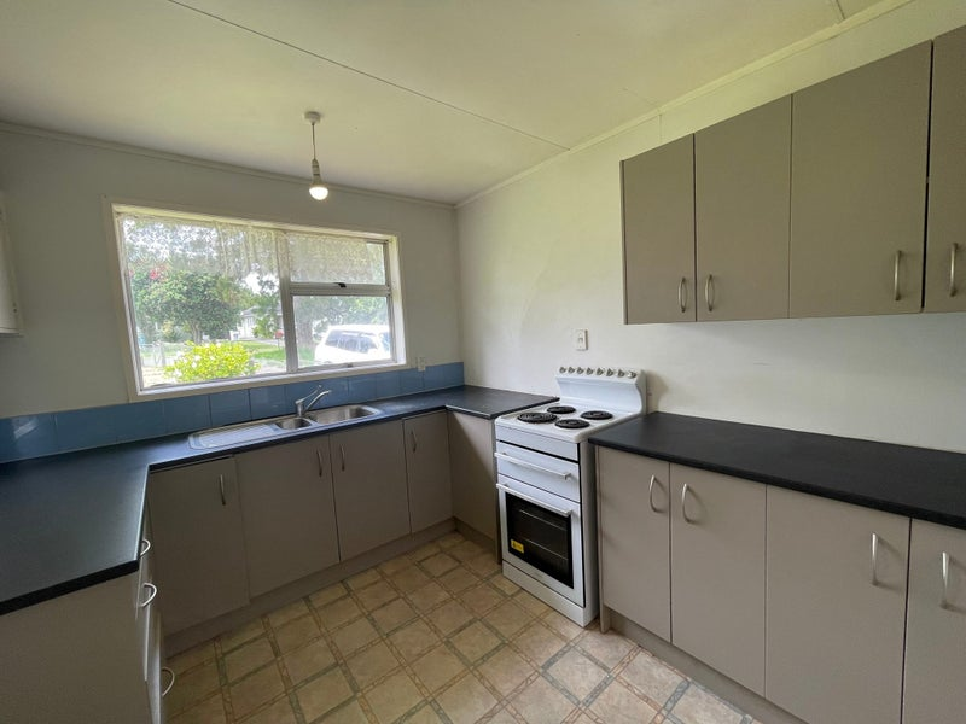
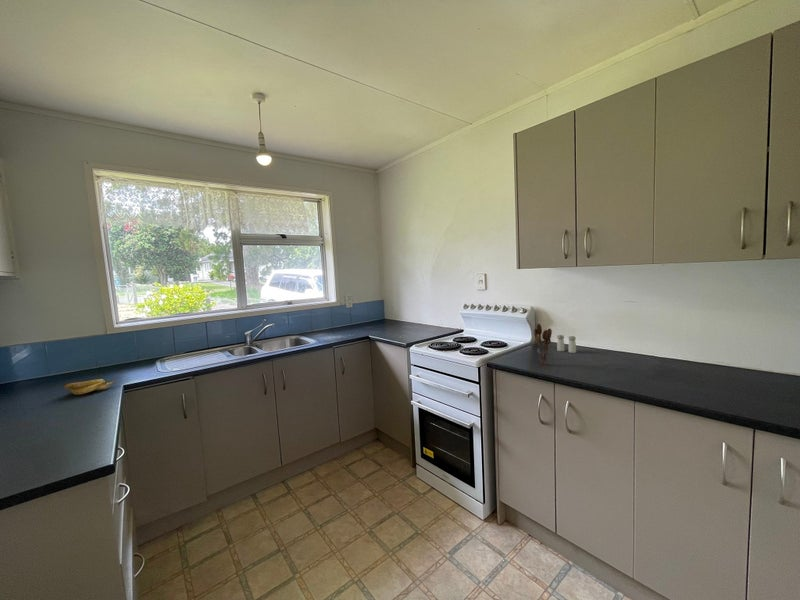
+ salt and pepper shaker (563, 343)
+ utensil holder (544, 344)
+ banana (90, 384)
